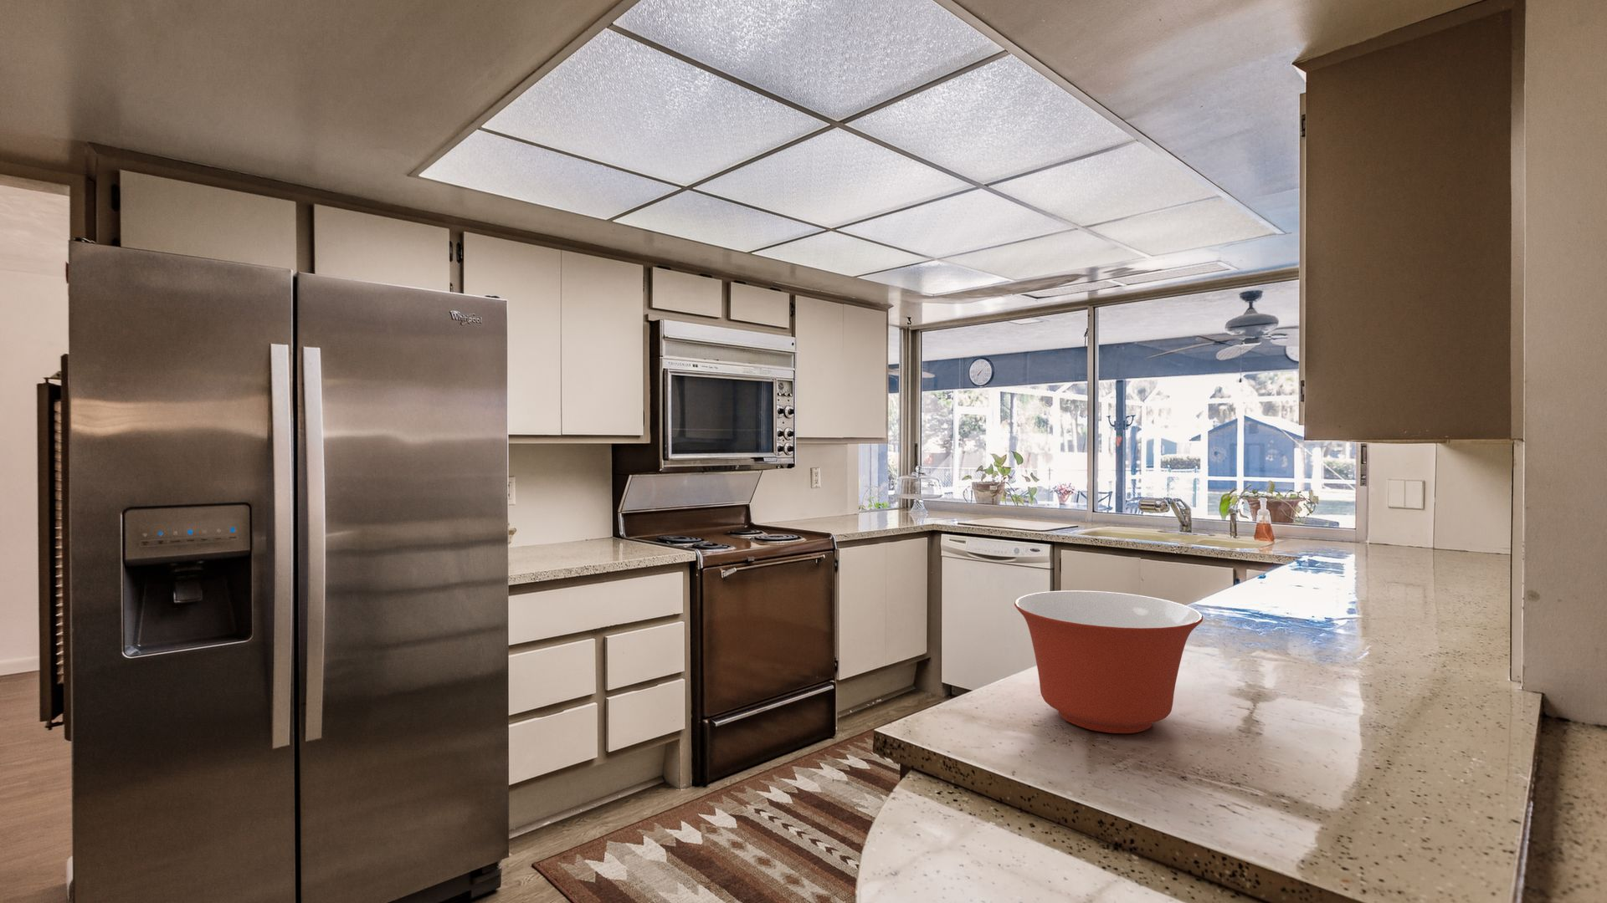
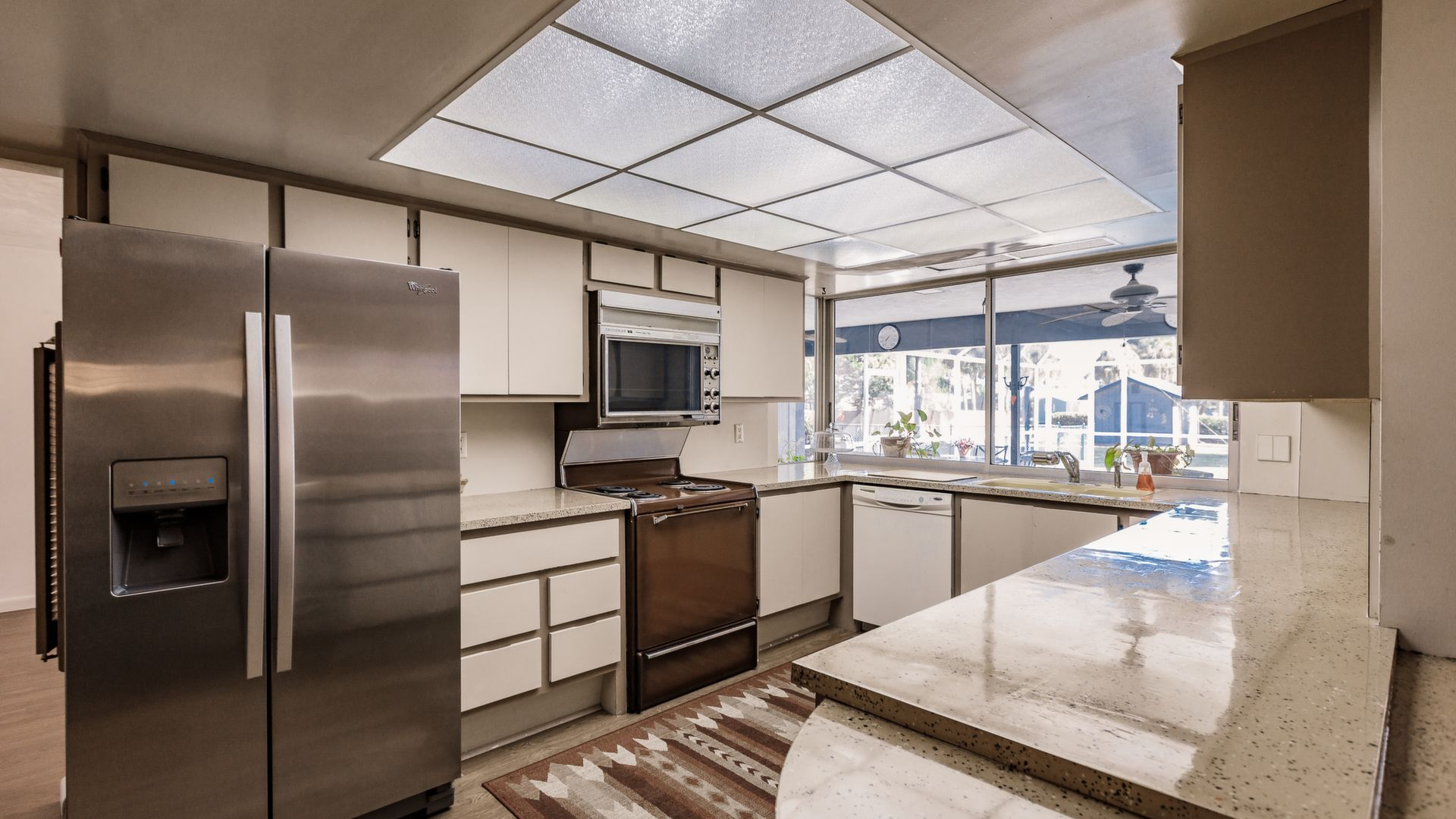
- mixing bowl (1104, 662)
